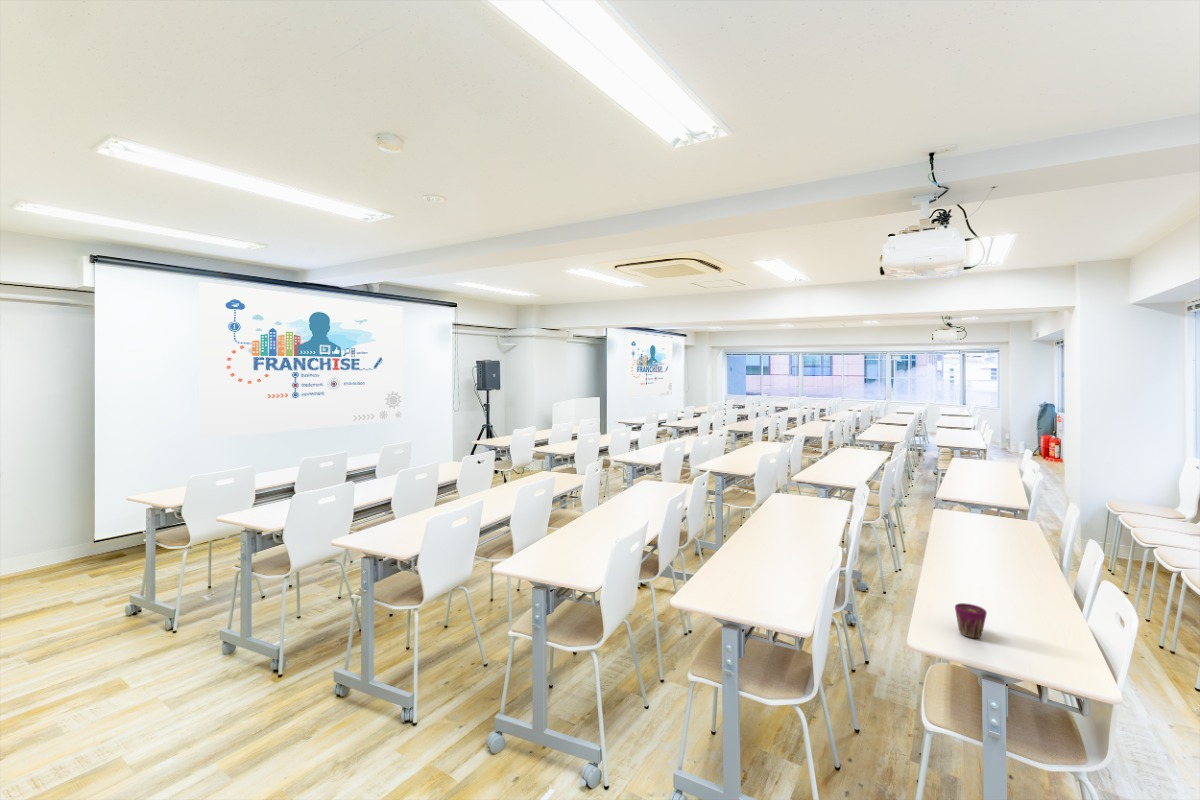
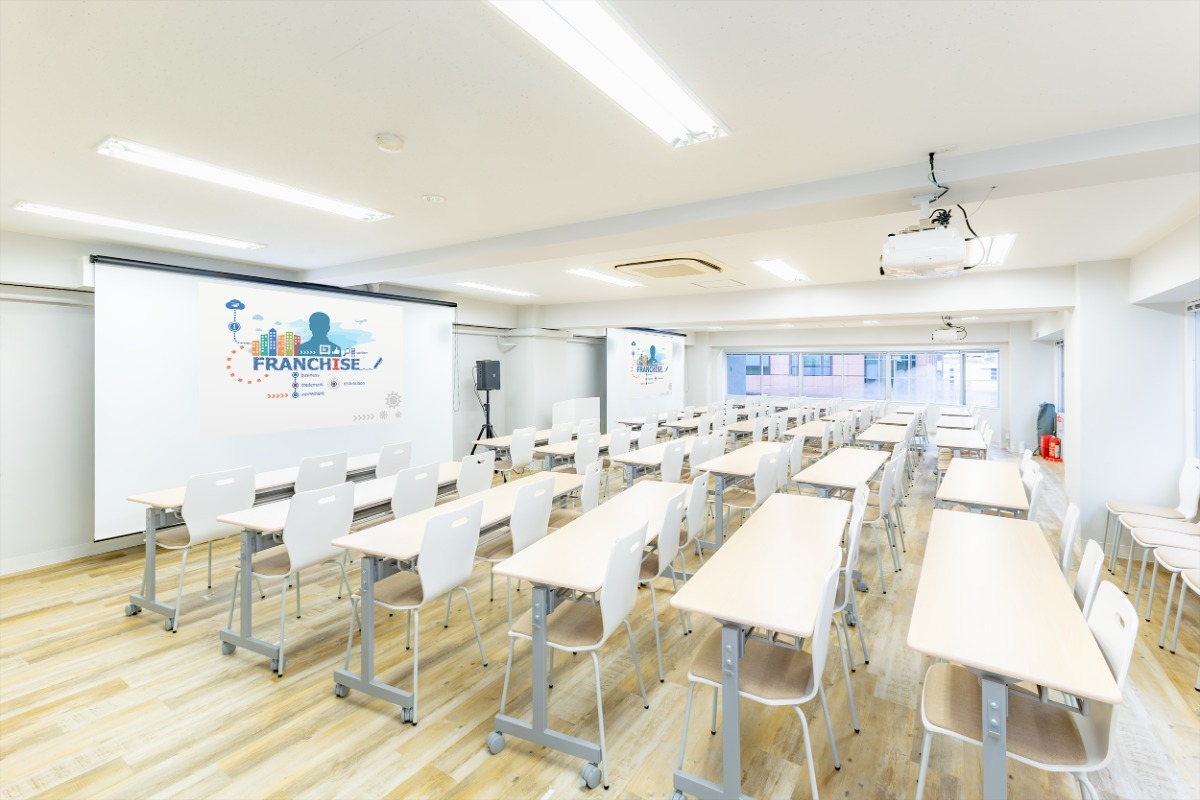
- cup (970, 620)
